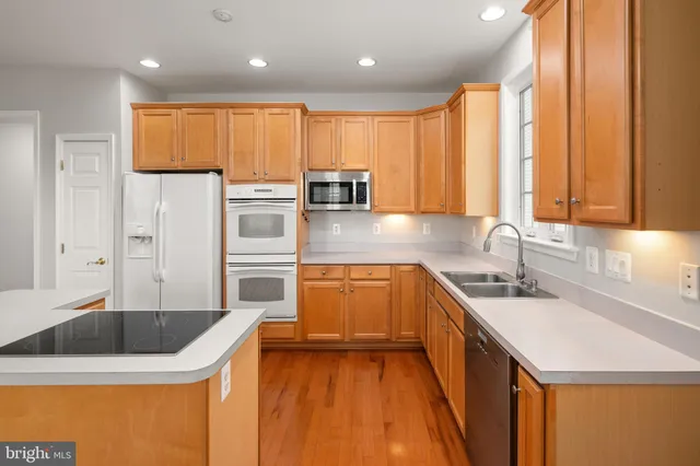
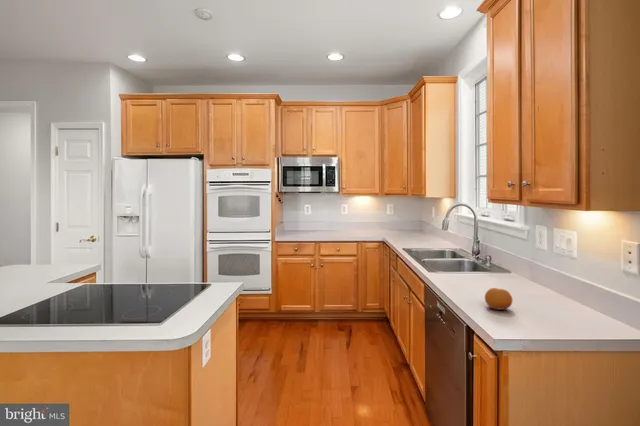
+ fruit (498, 298)
